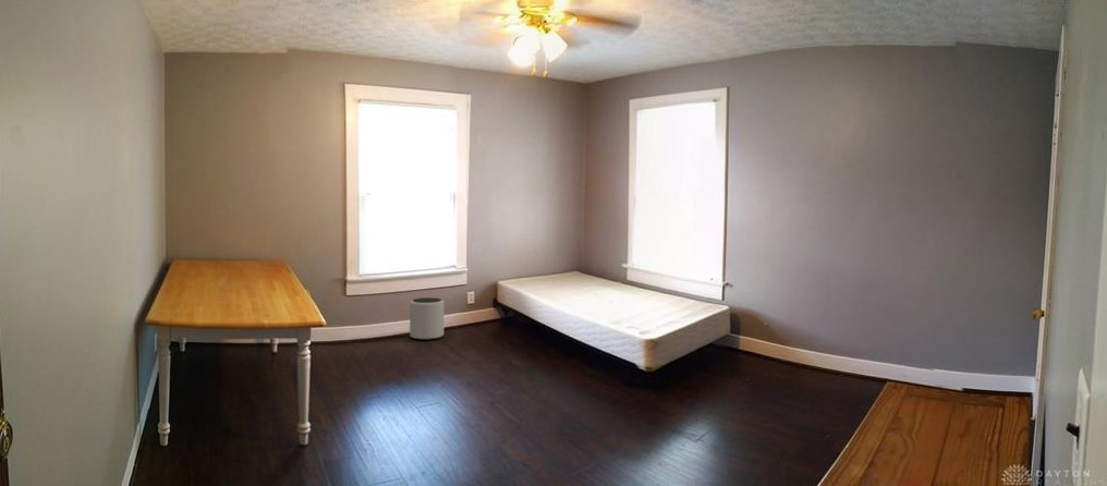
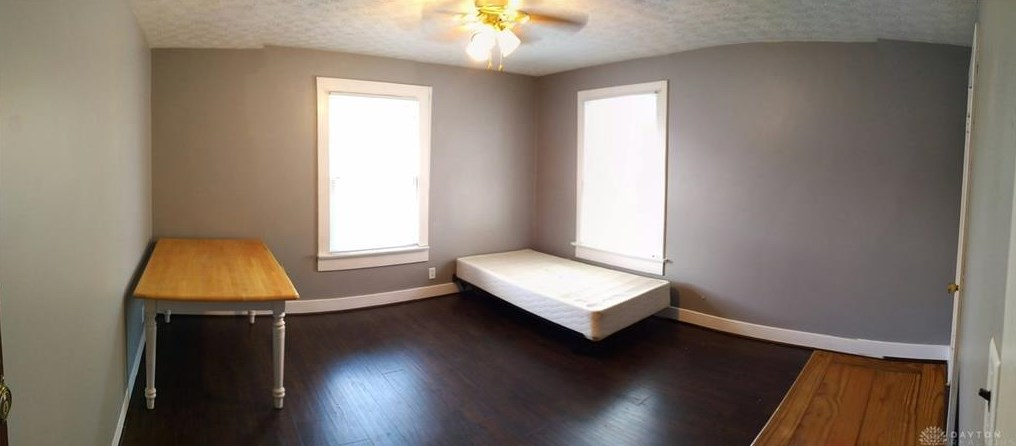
- plant pot (426, 317)
